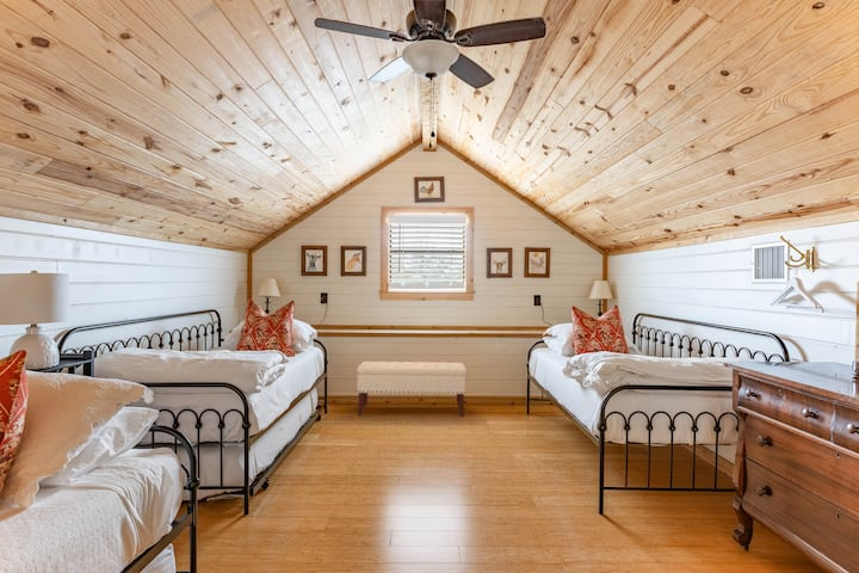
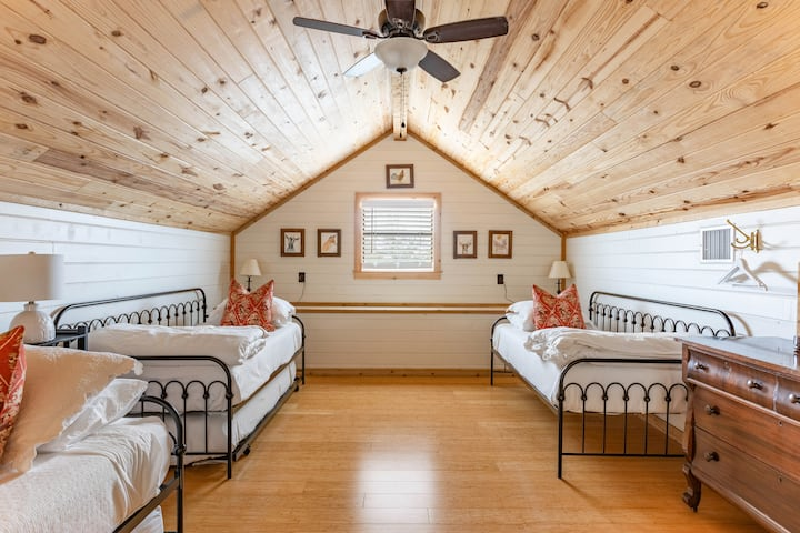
- bench (412, 387)
